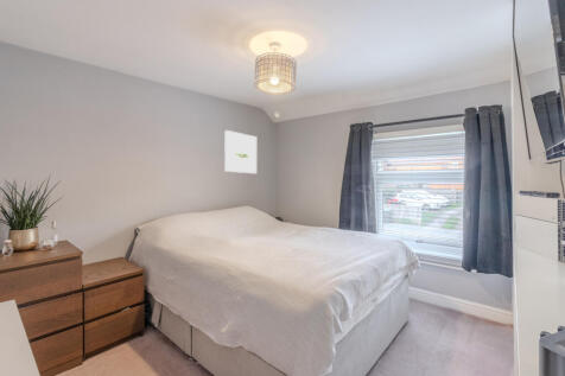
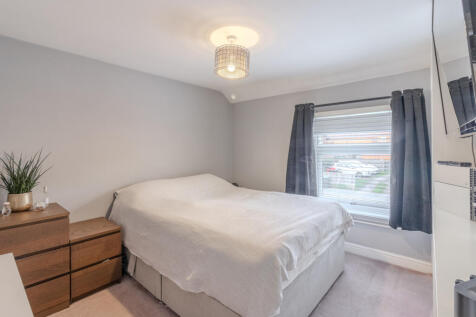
- wall art (241, 153)
